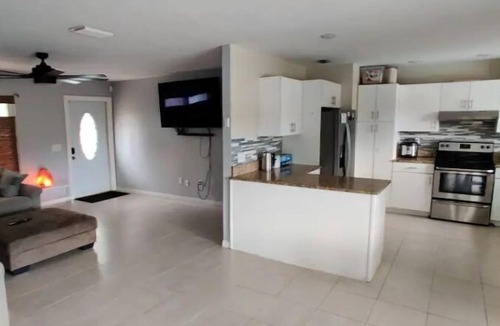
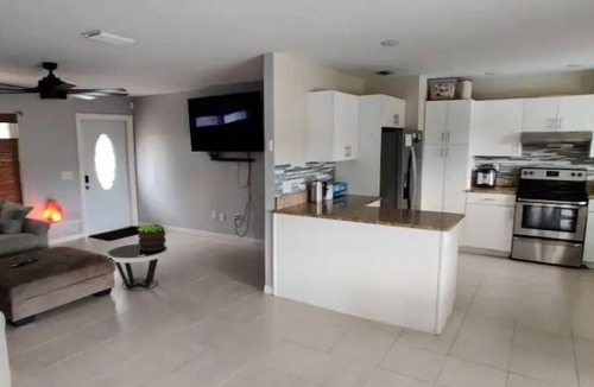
+ side table (138, 261)
+ potted plant (152, 235)
